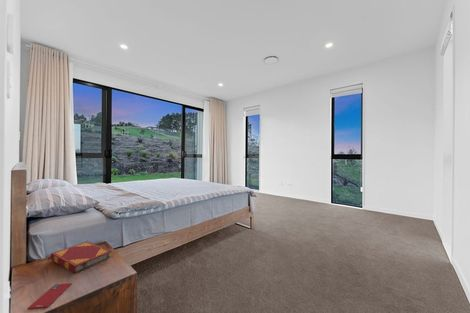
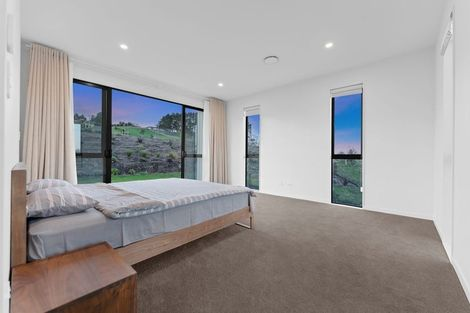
- smartphone (51, 294)
- hardback book (81, 255)
